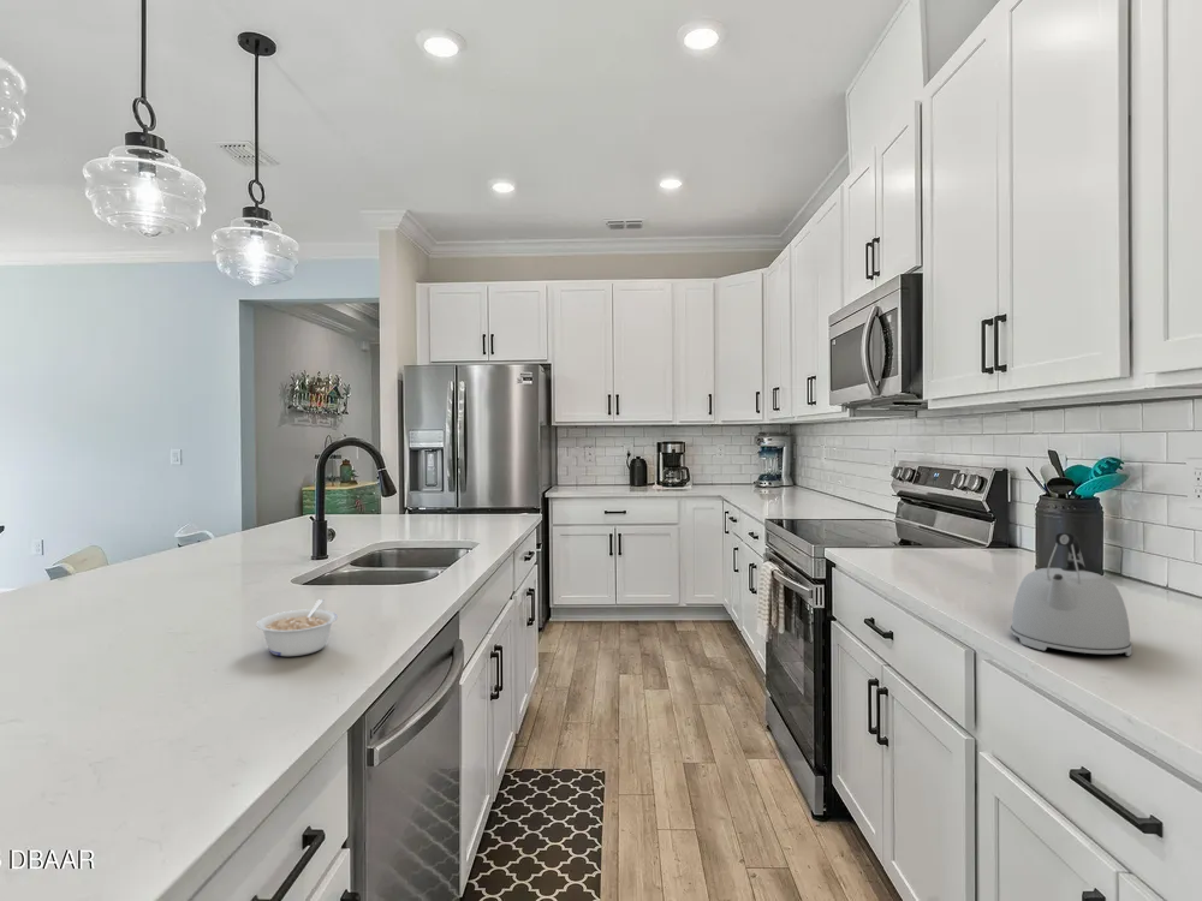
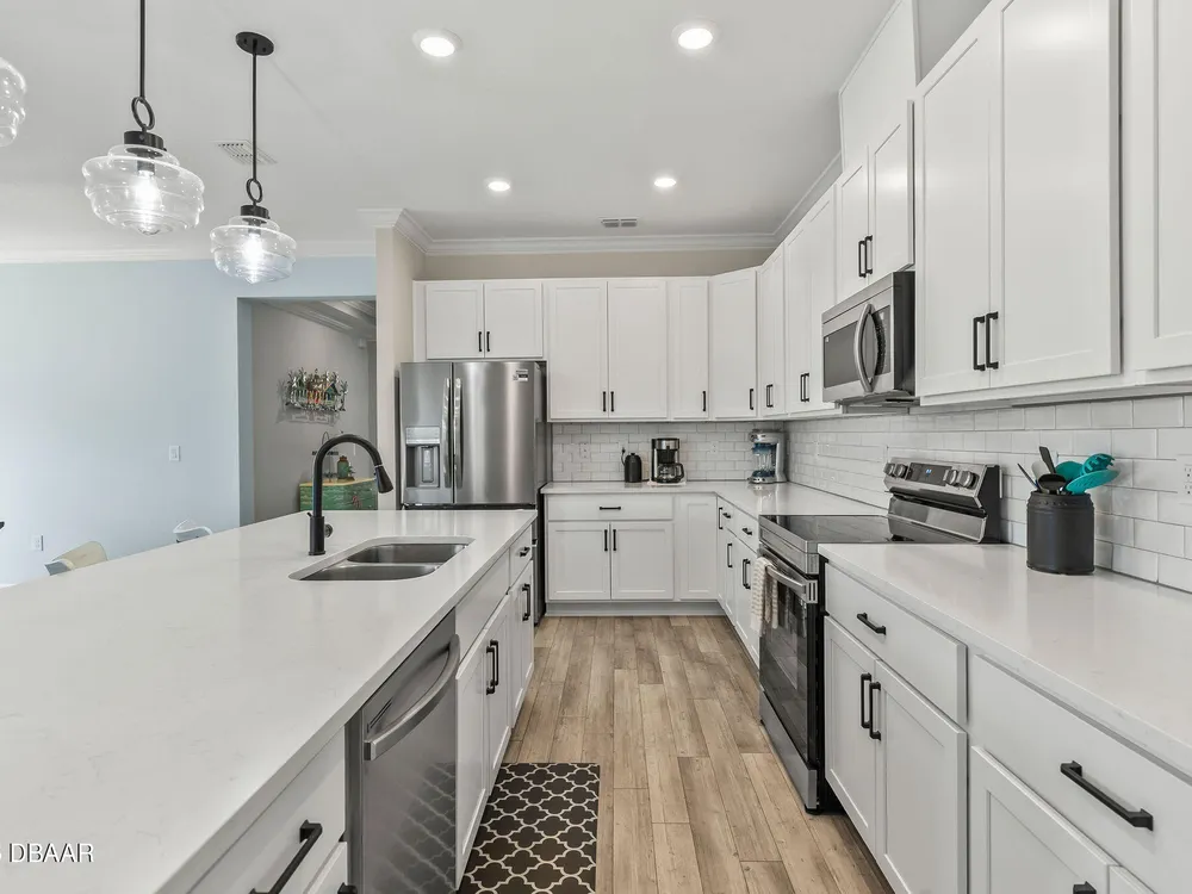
- legume (297, 629)
- kettle (1067, 586)
